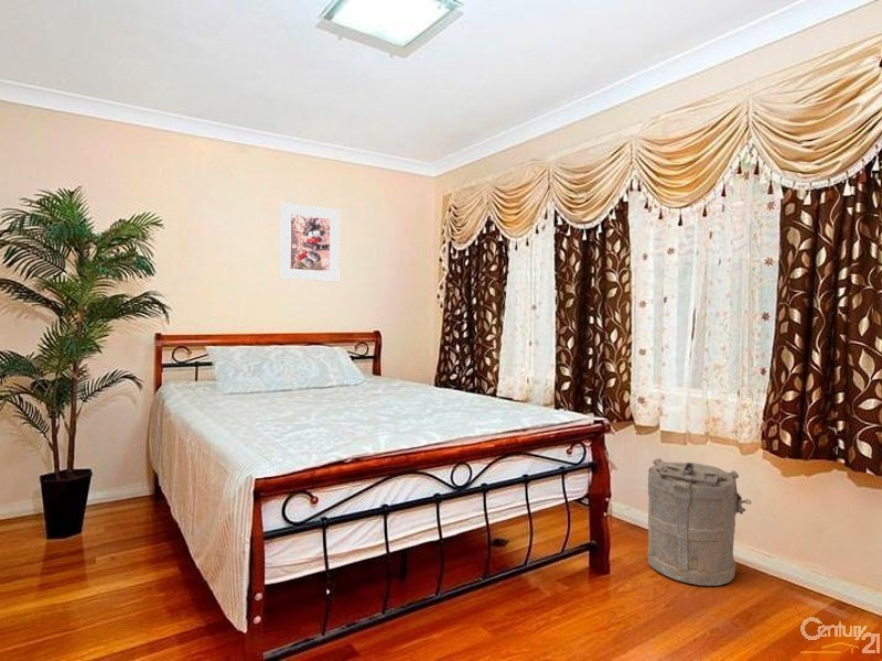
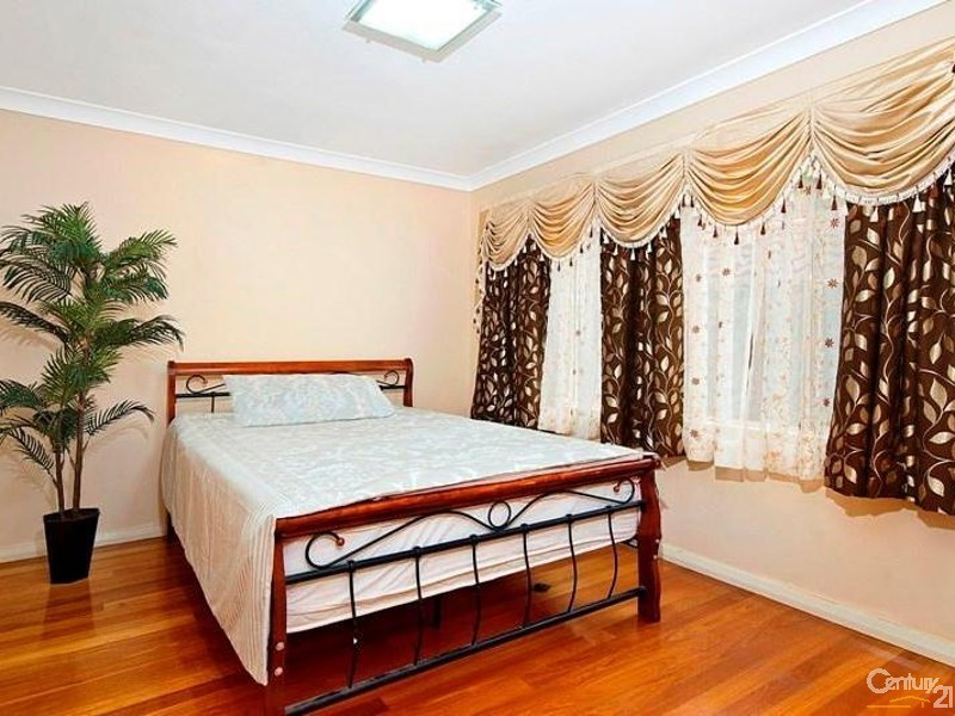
- laundry hamper (688, 513)
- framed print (310, 242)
